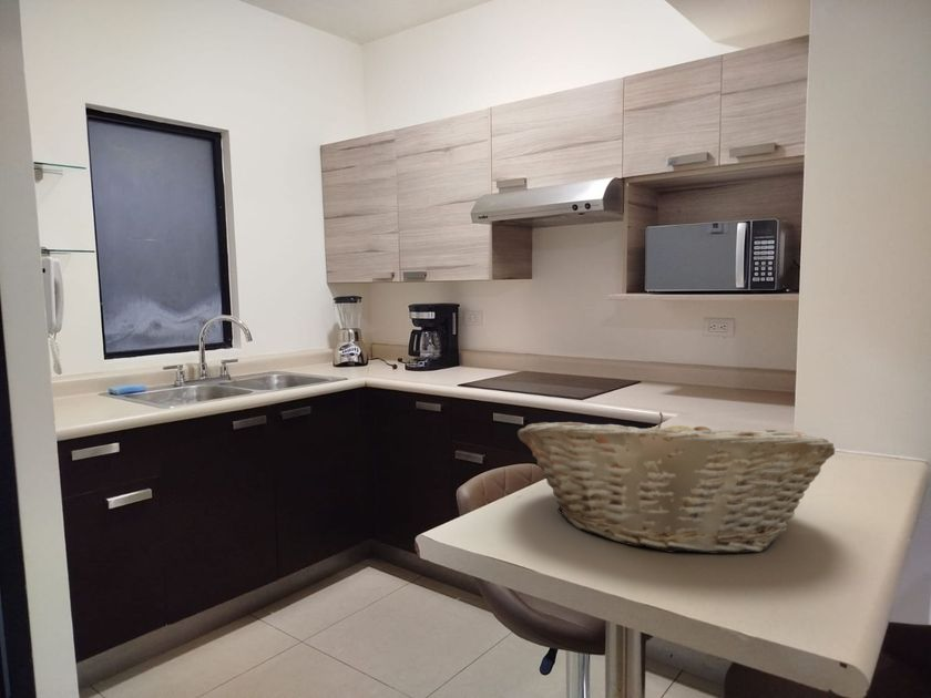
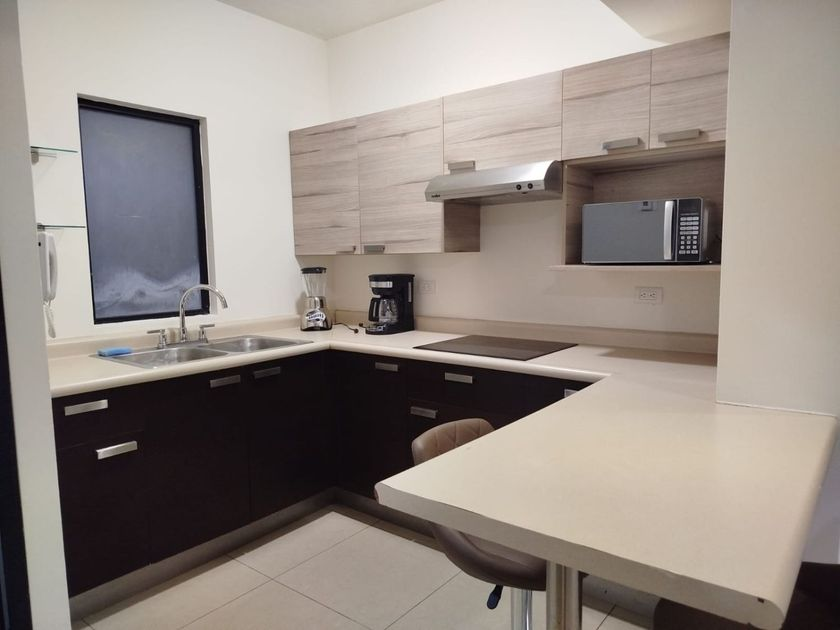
- fruit basket (664, 464)
